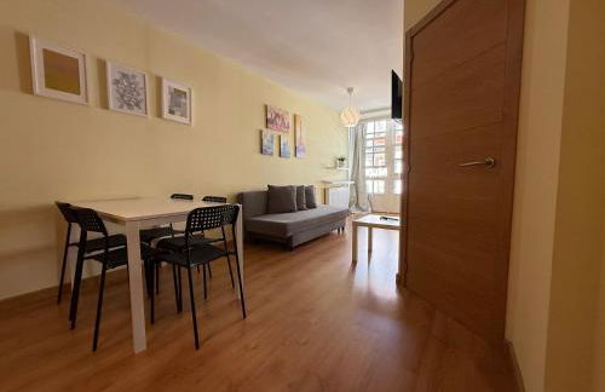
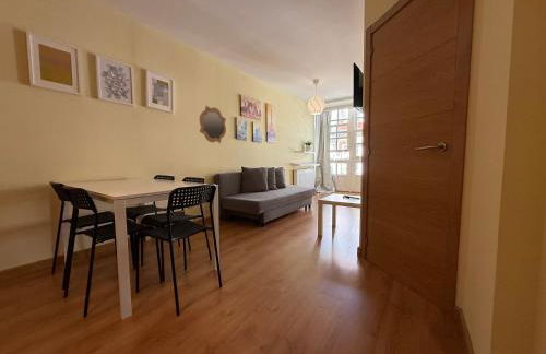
+ mirror (213, 118)
